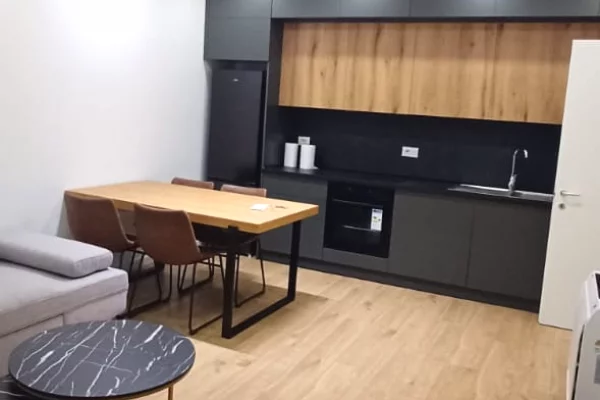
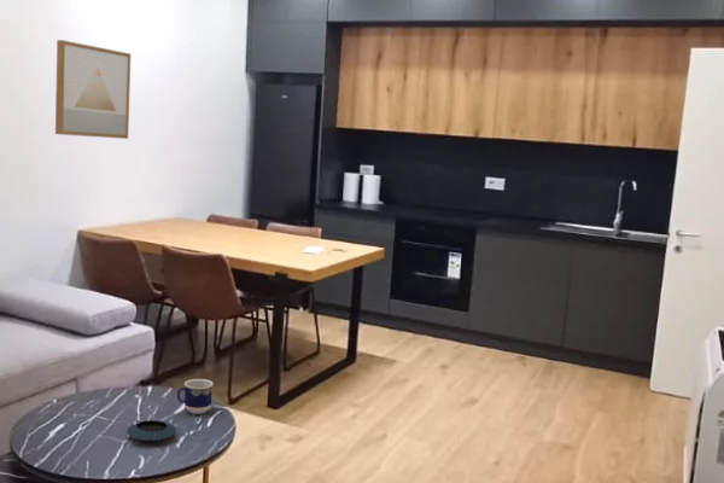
+ saucer (151, 429)
+ wall art (94, 92)
+ cup (194, 397)
